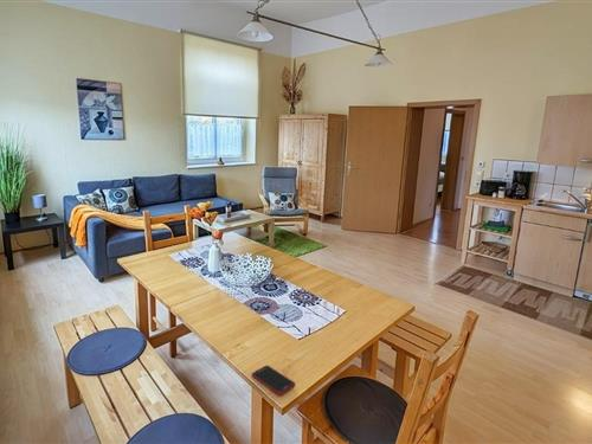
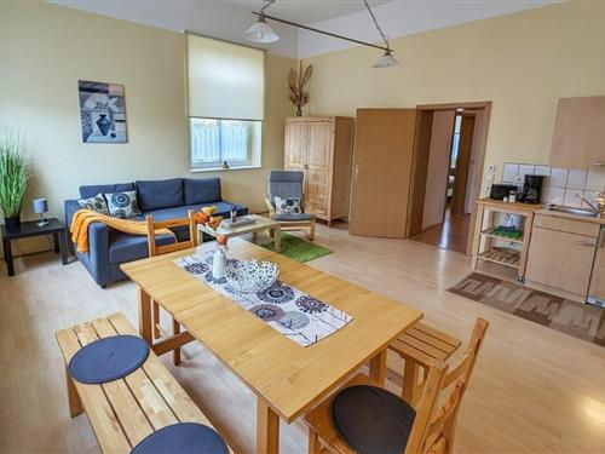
- cell phone (272, 379)
